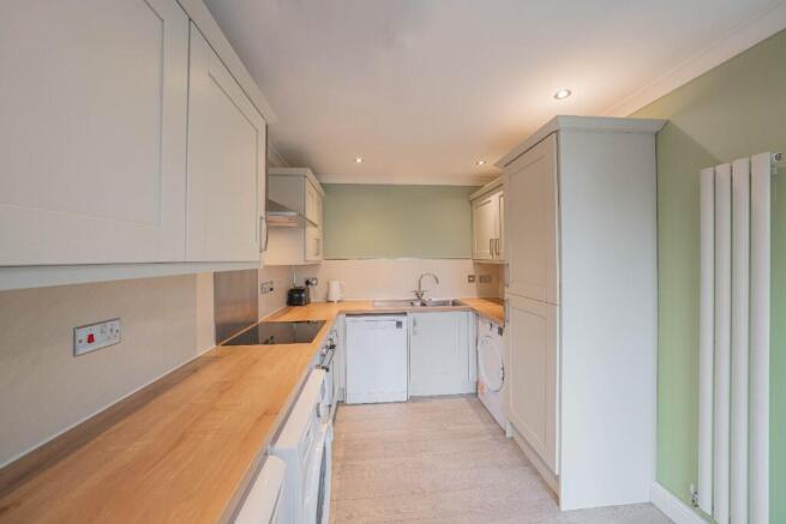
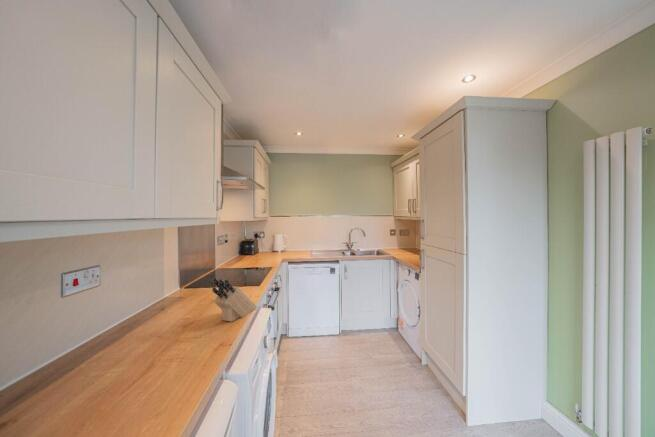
+ knife block (234, 295)
